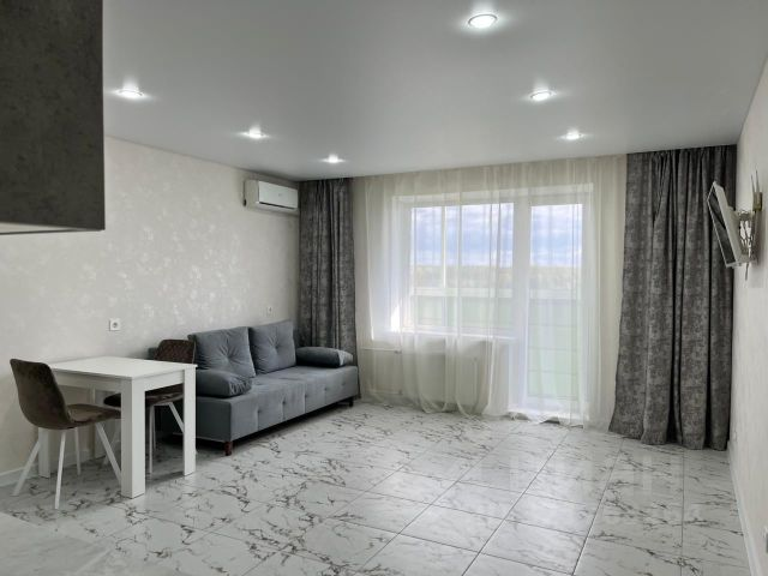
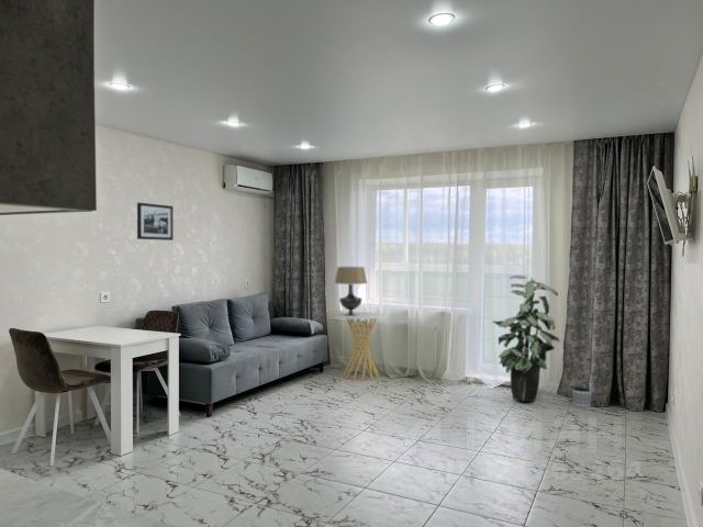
+ side table (360, 345)
+ picture frame (155, 222)
+ table lamp (350, 290)
+ indoor plant (524, 337)
+ planter (581, 396)
